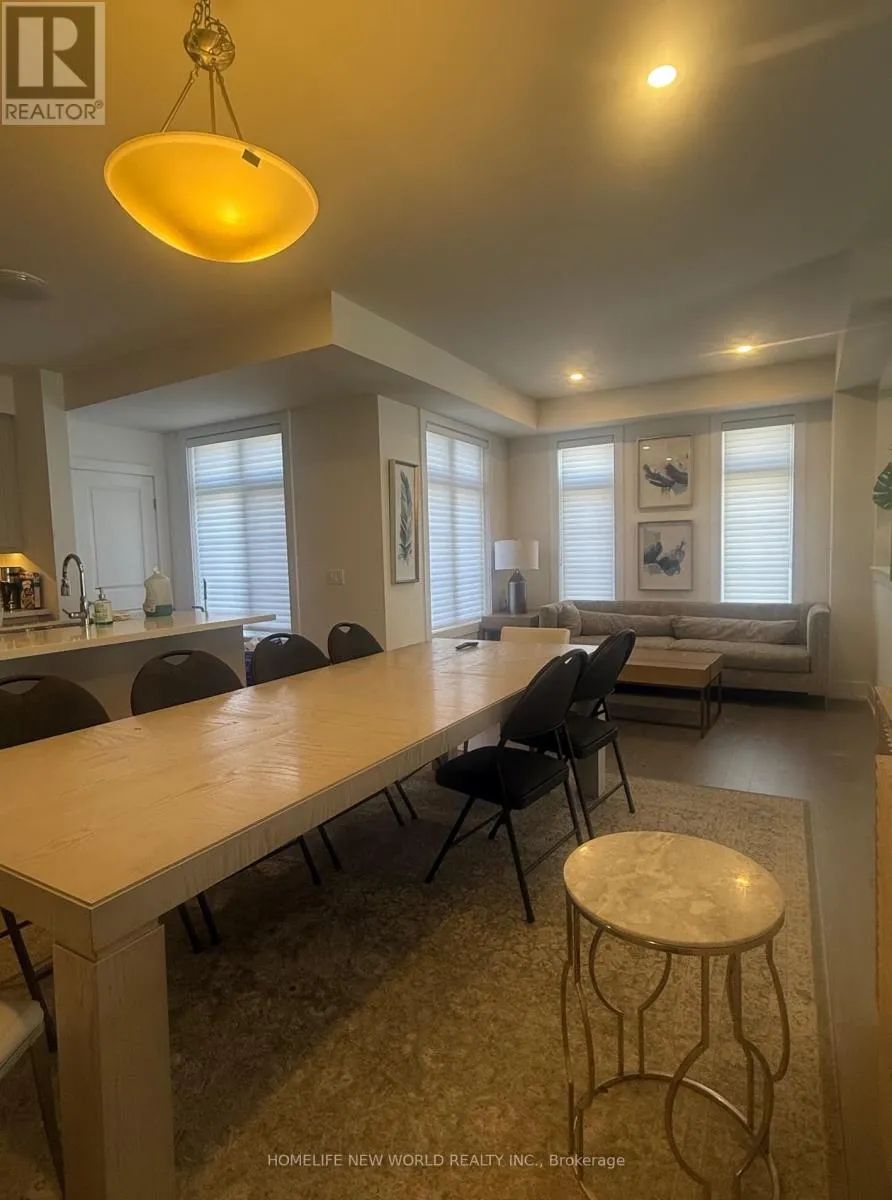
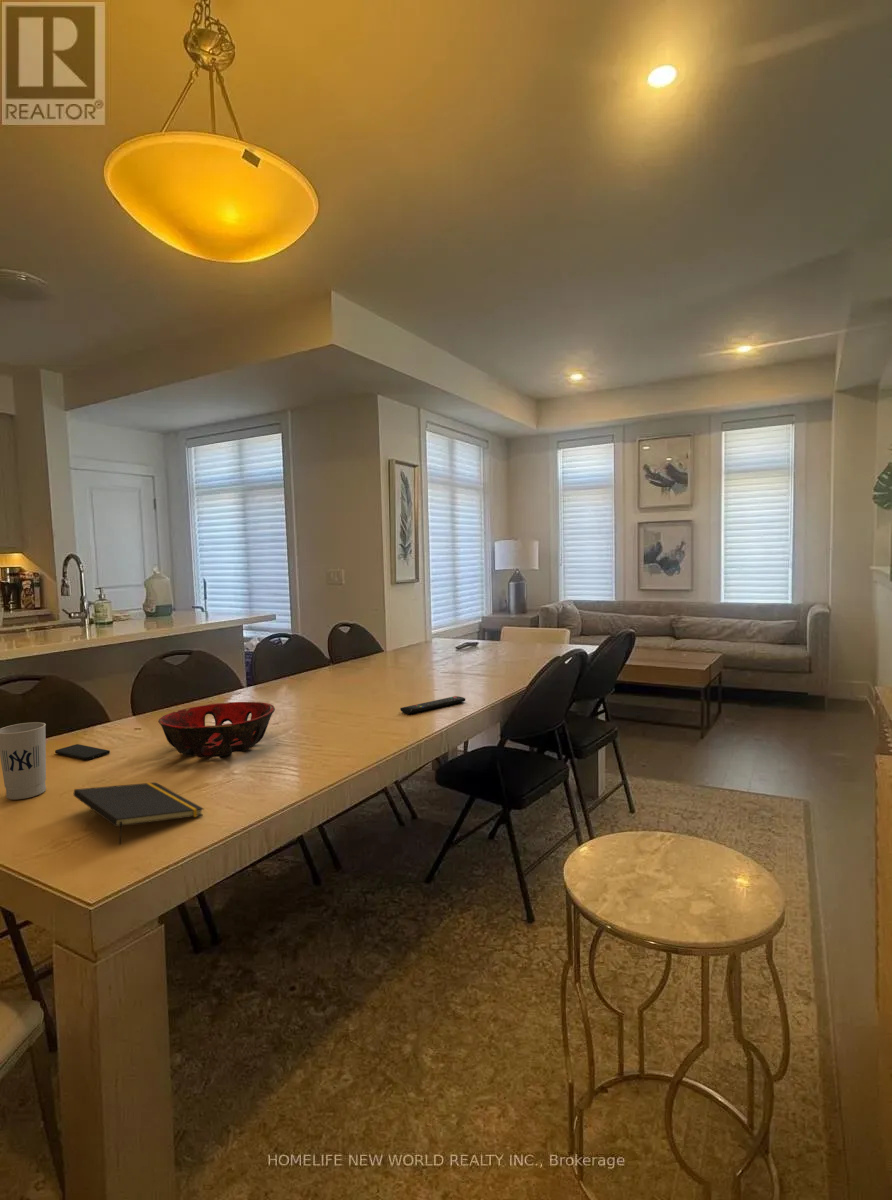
+ cup (23, 760)
+ notepad (137, 802)
+ remote control (434, 704)
+ decorative bowl (219, 729)
+ smartphone (82, 751)
